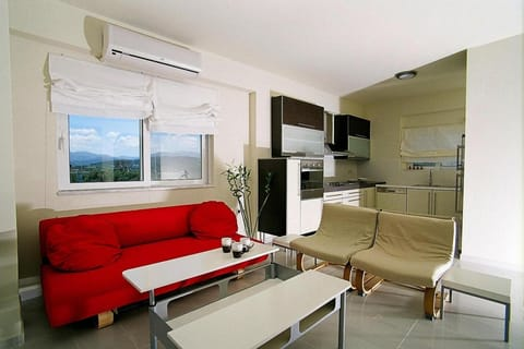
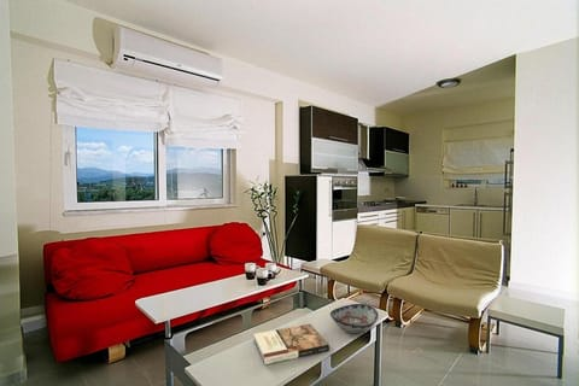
+ book (290, 343)
+ decorative bowl (353, 320)
